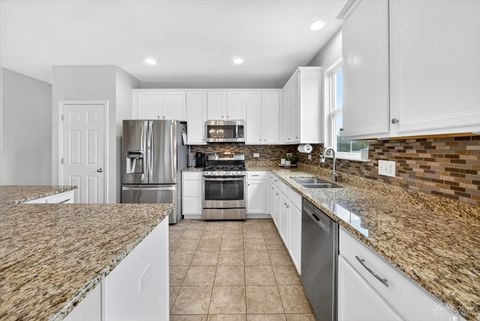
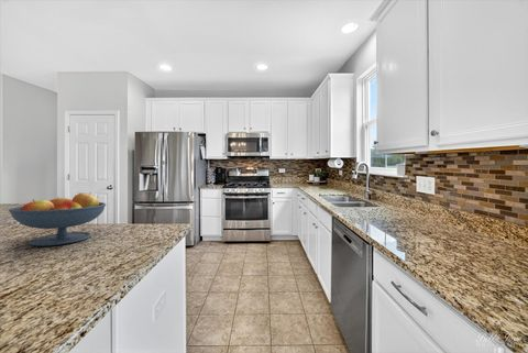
+ fruit bowl (62, 217)
